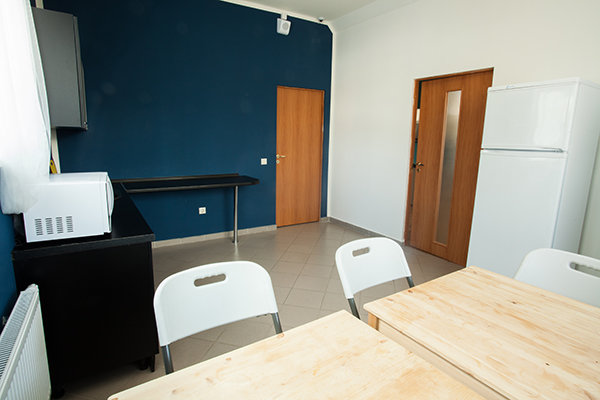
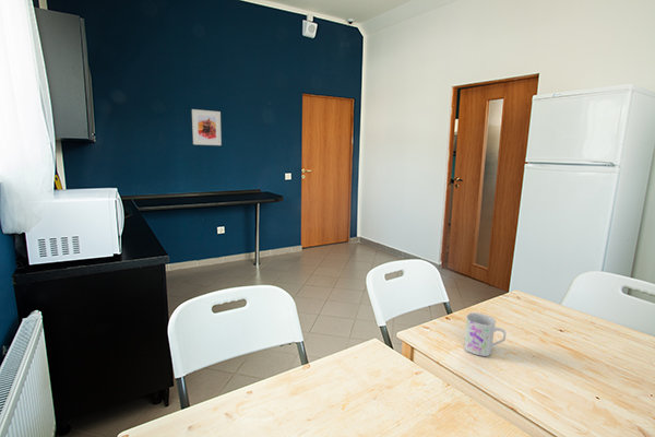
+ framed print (206, 128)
+ mug (484, 335)
